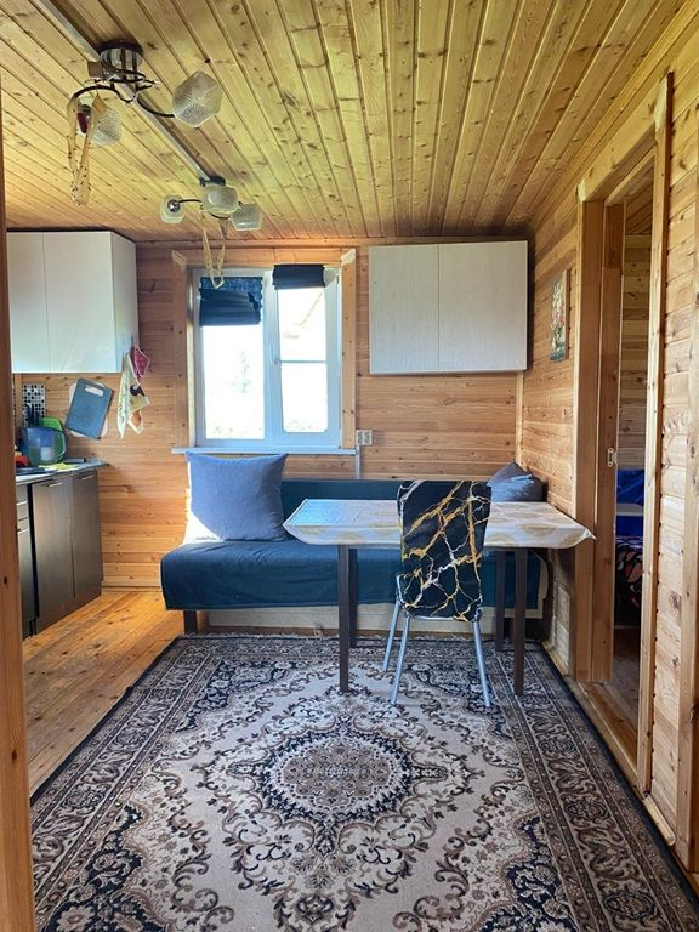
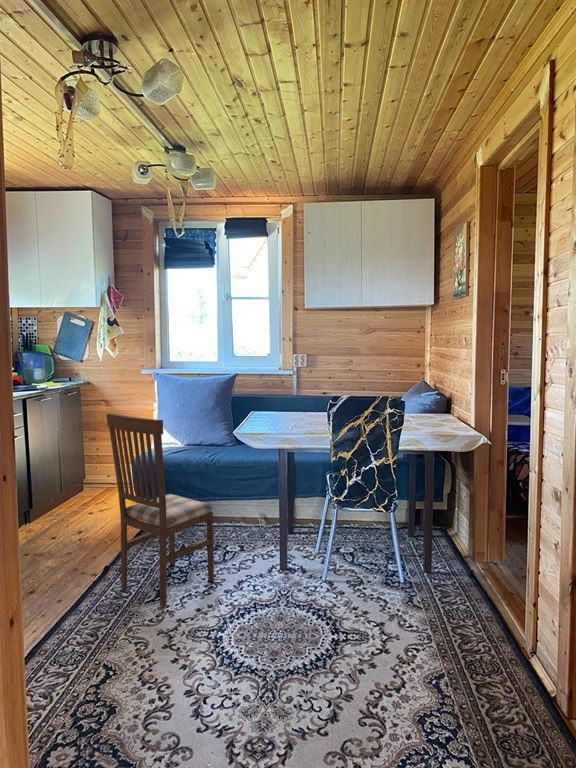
+ dining chair (163, 500)
